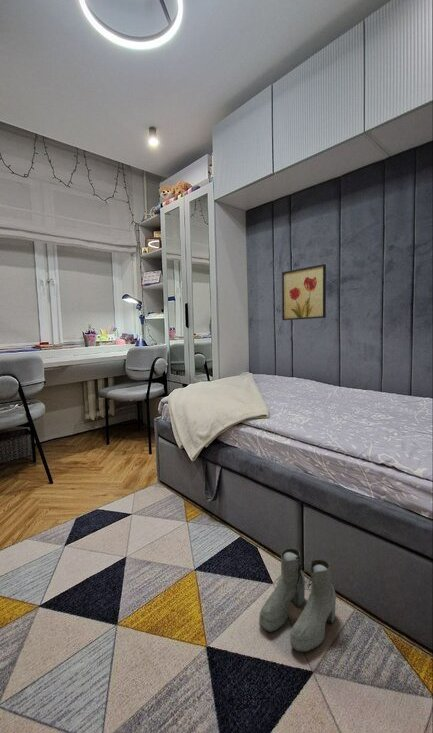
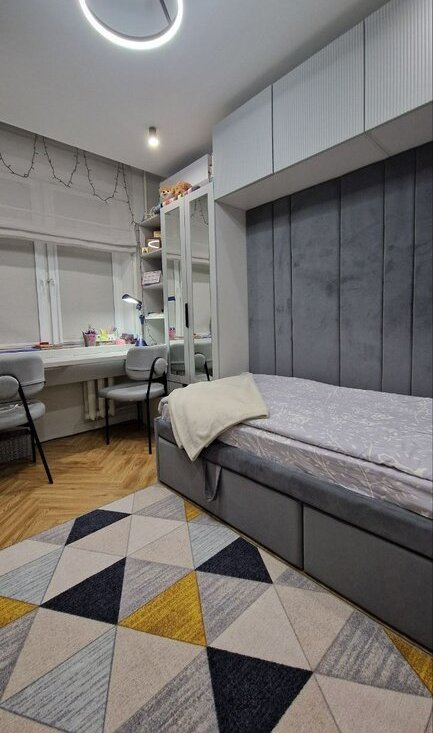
- boots (298, 593)
- wall art (303, 294)
